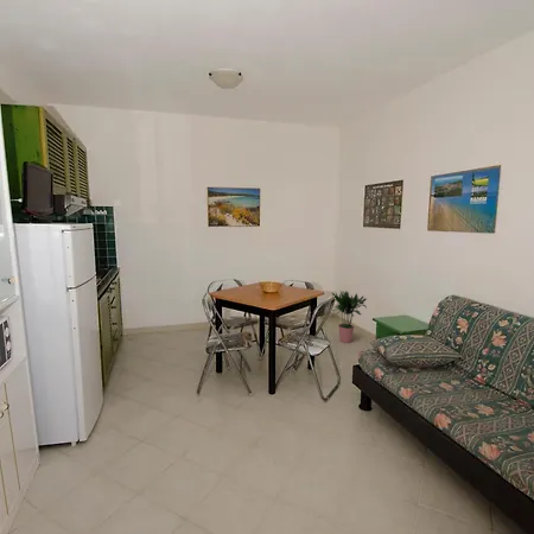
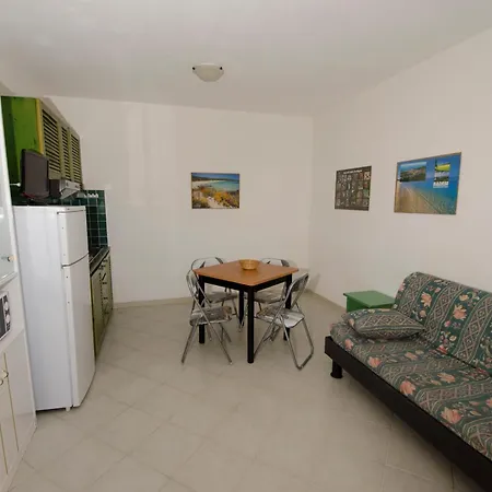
- potted plant (351, 316)
